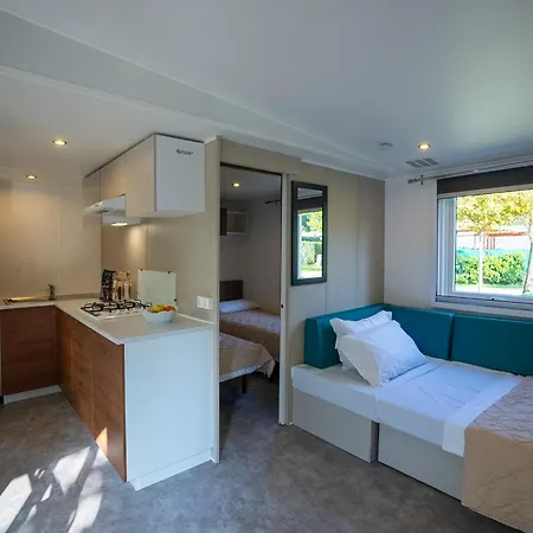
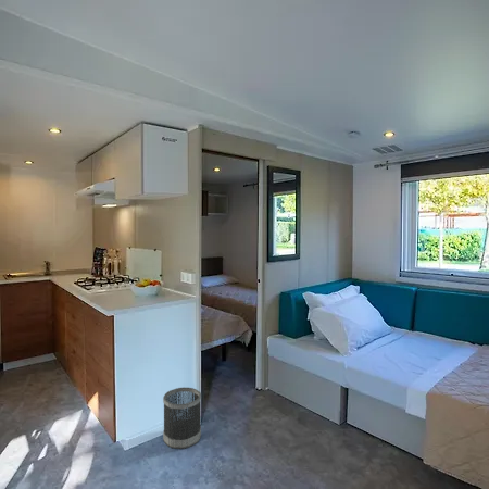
+ wastebasket (181, 416)
